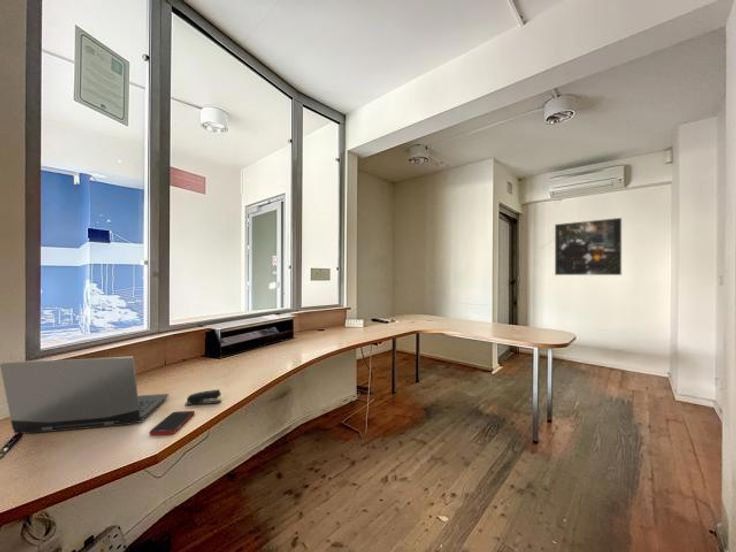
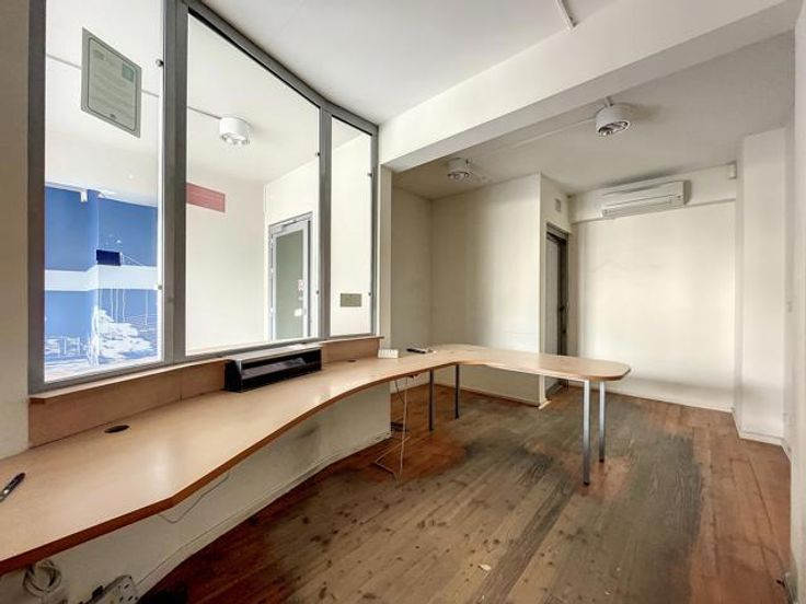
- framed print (586, 248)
- stapler (203, 396)
- cell phone (173, 422)
- laptop computer (97, 383)
